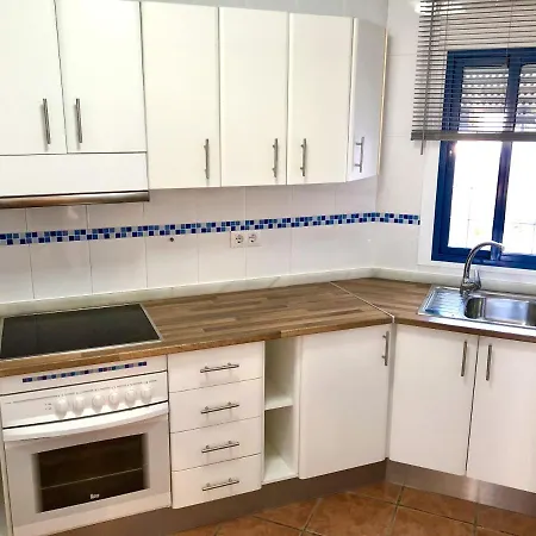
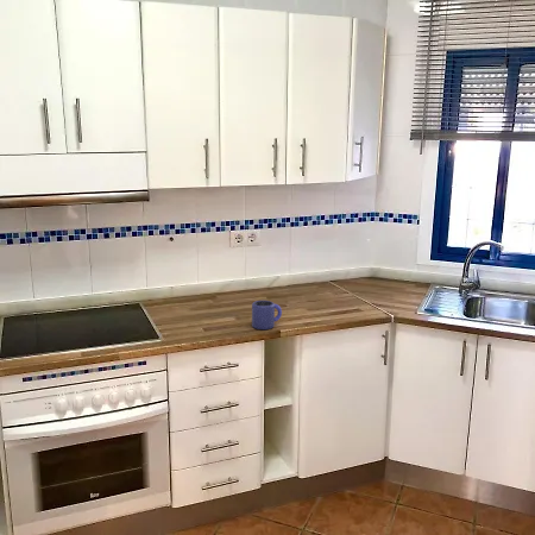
+ mug (266, 314)
